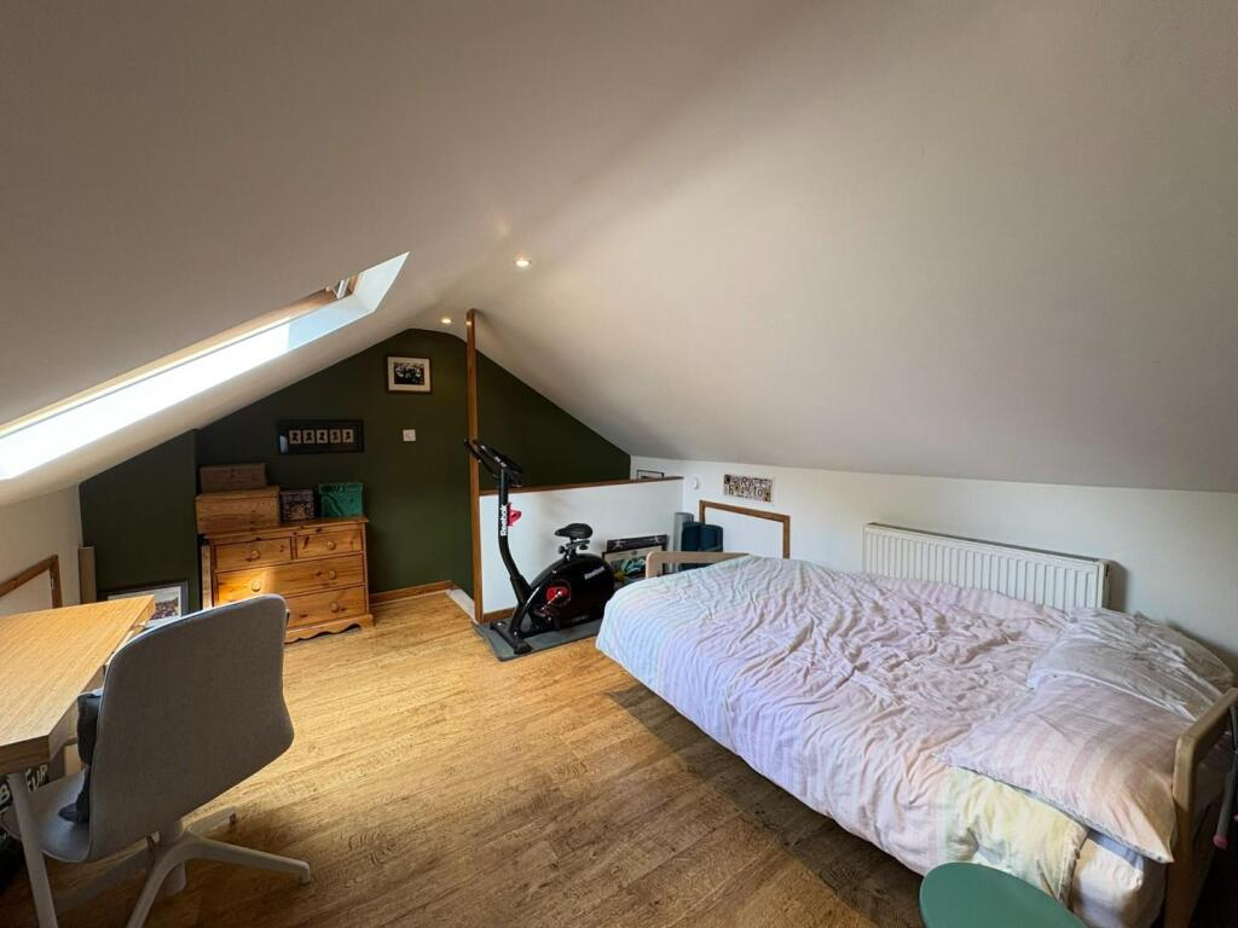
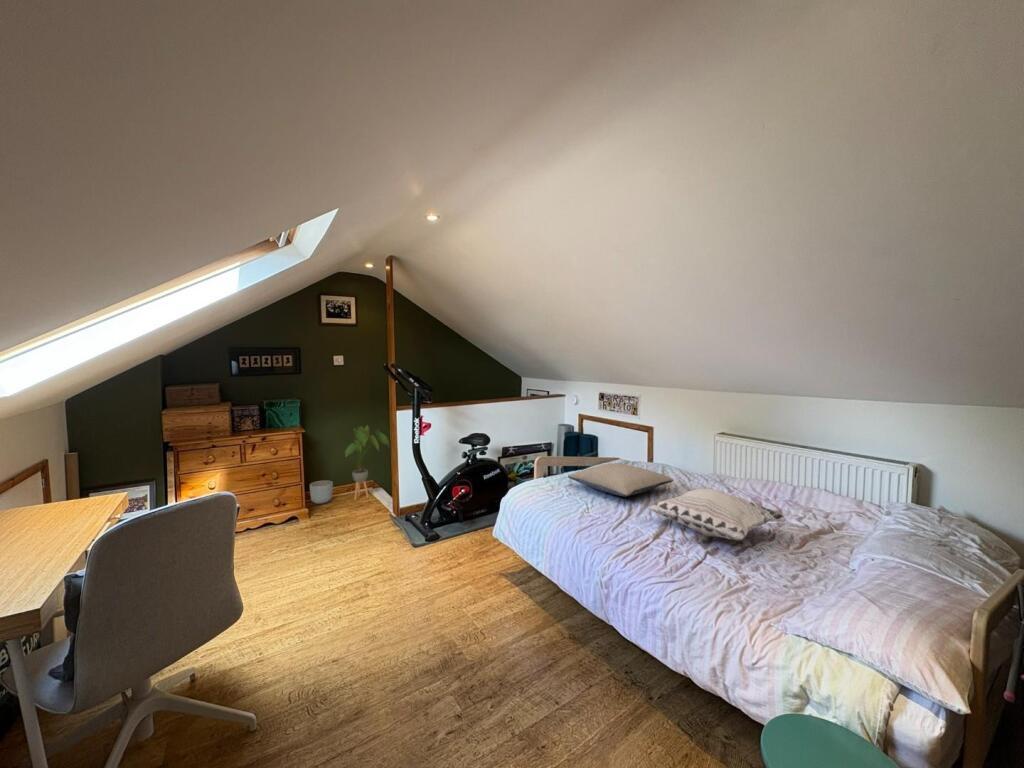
+ pillow (619, 478)
+ house plant (361, 461)
+ planter (321, 492)
+ decorative pillow (714, 512)
